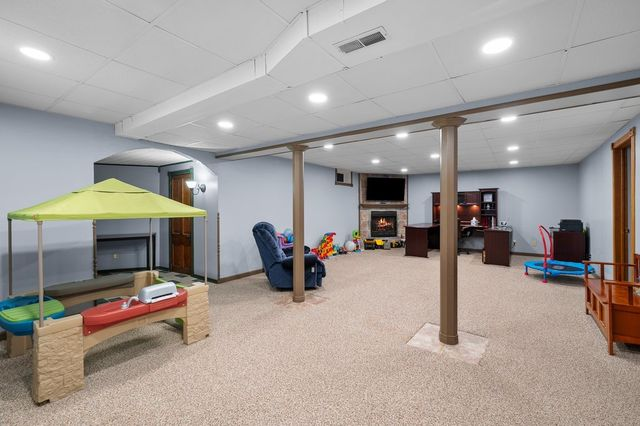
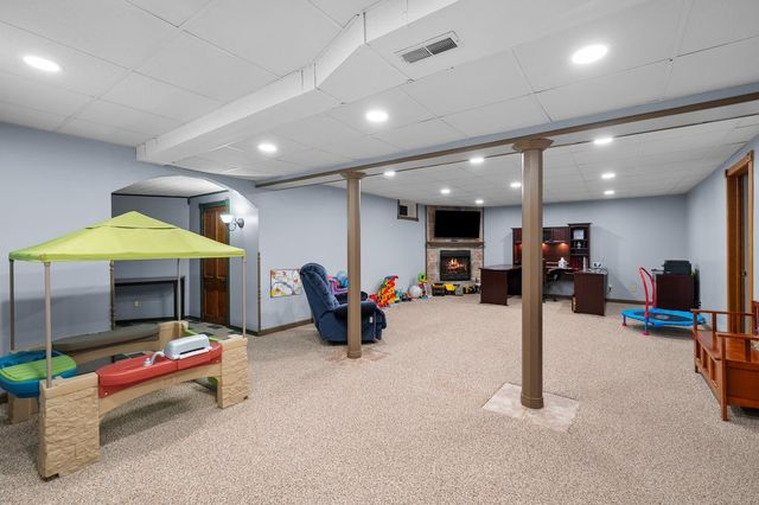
+ wall art (286, 282)
